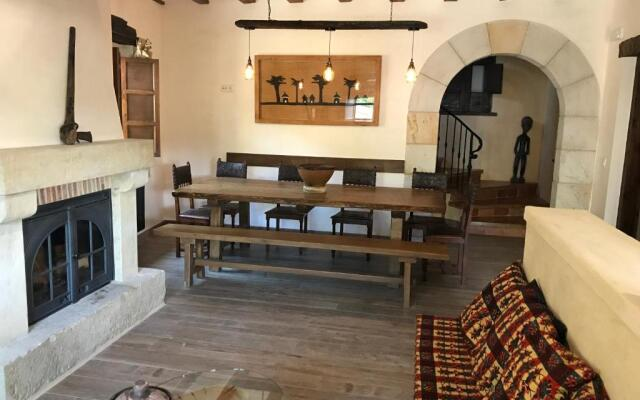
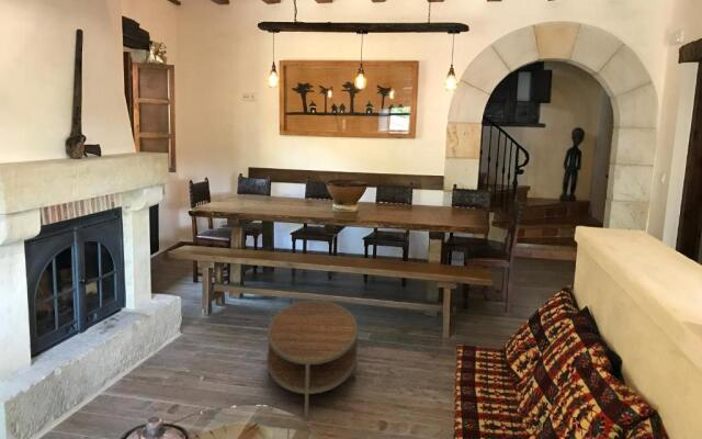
+ coffee table (313, 350)
